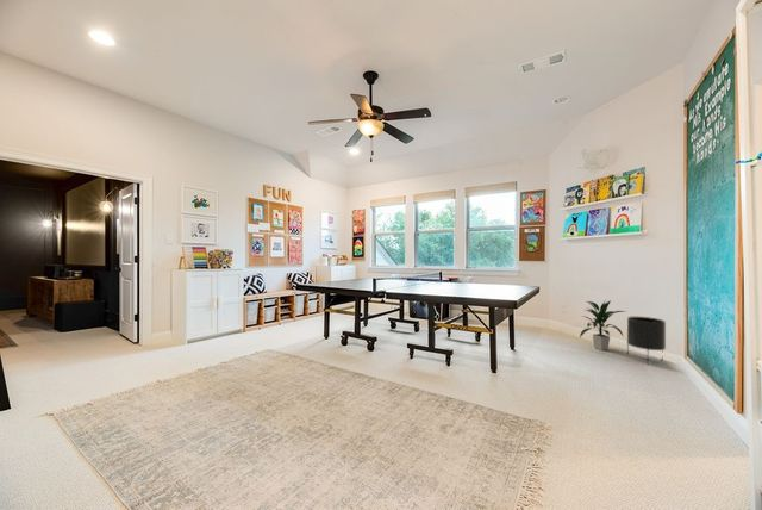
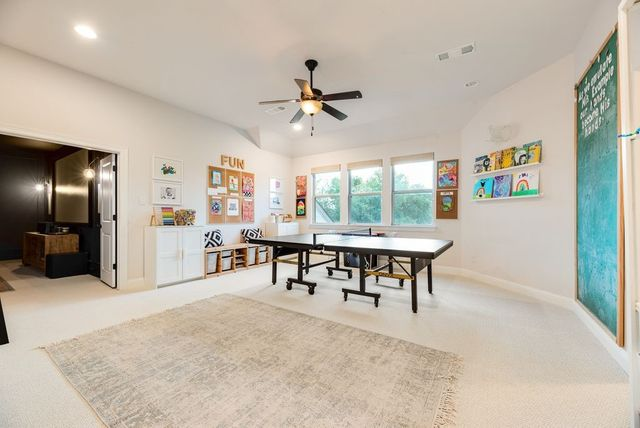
- planter (645, 340)
- indoor plant (599, 323)
